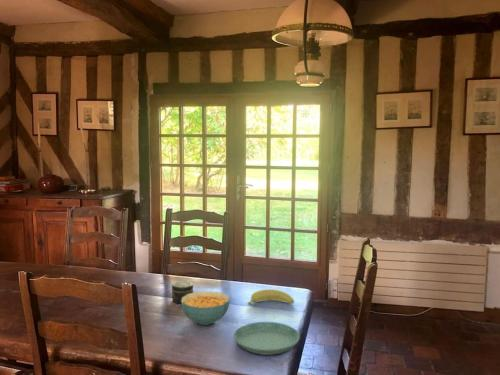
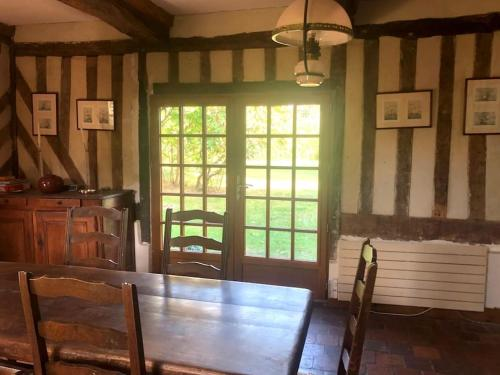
- jar (182, 292)
- banana (268, 297)
- saucer (266, 338)
- cereal bowl (205, 310)
